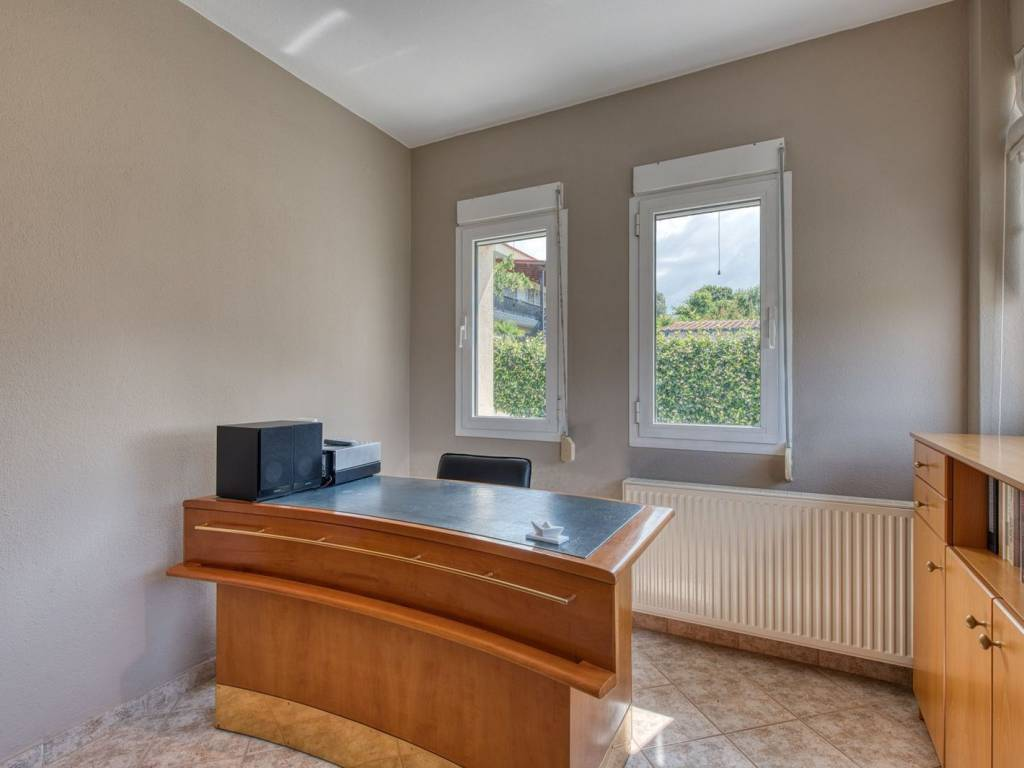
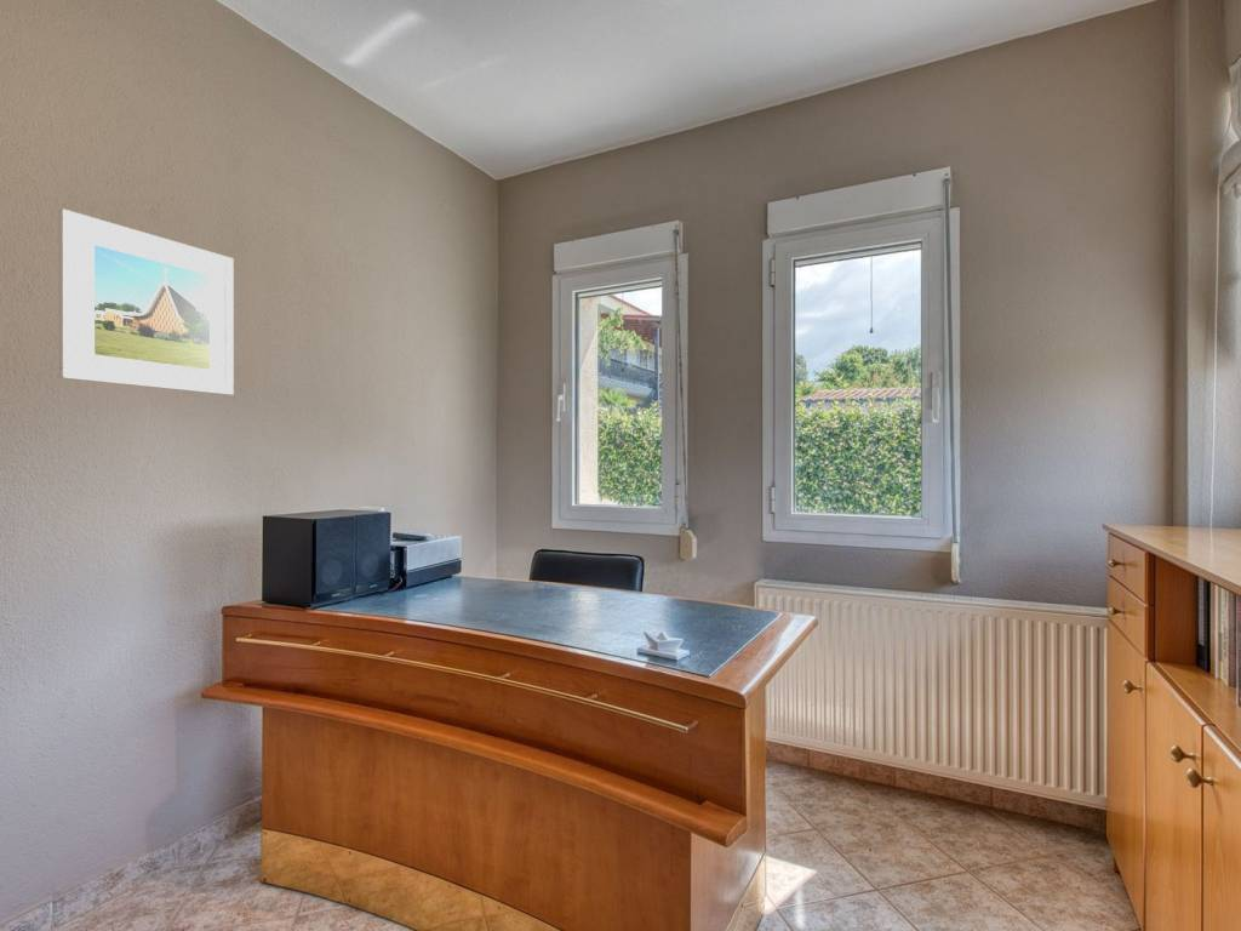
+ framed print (155, 312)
